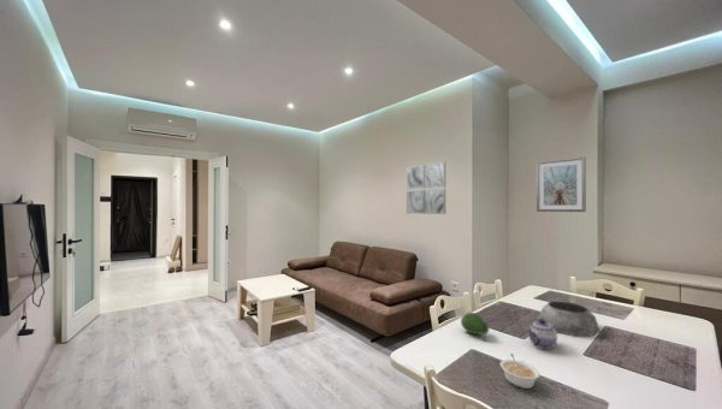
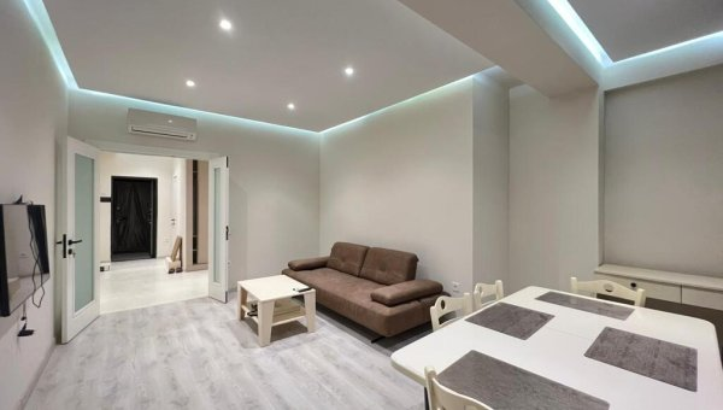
- fruit (474, 324)
- plant pot (567, 315)
- teapot (542, 332)
- legume (517, 372)
- wall art (425, 188)
- picture frame (560, 185)
